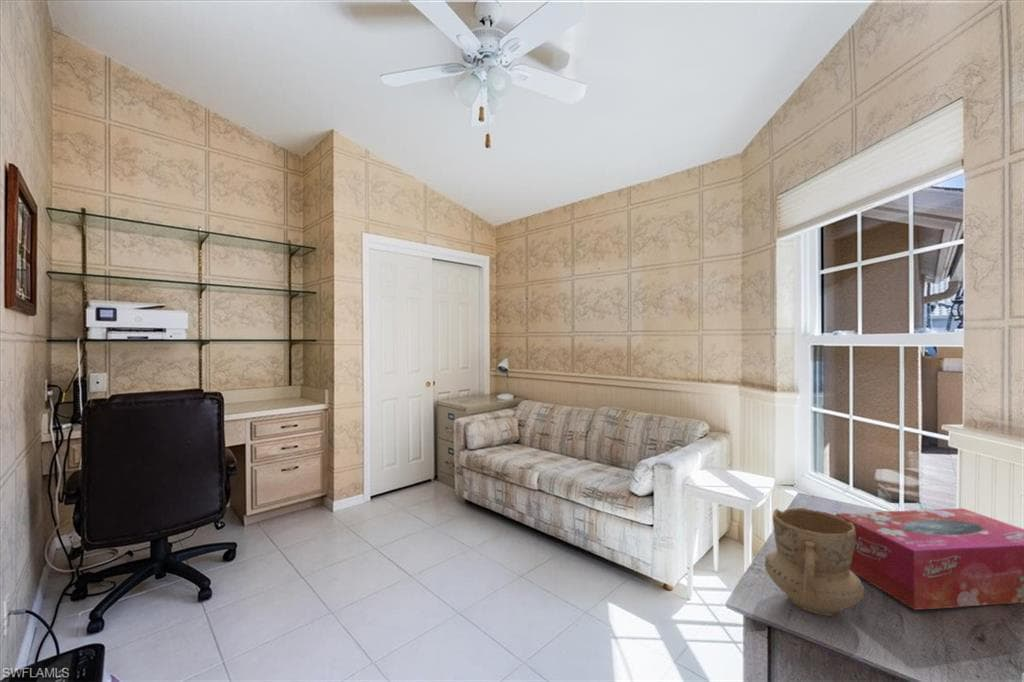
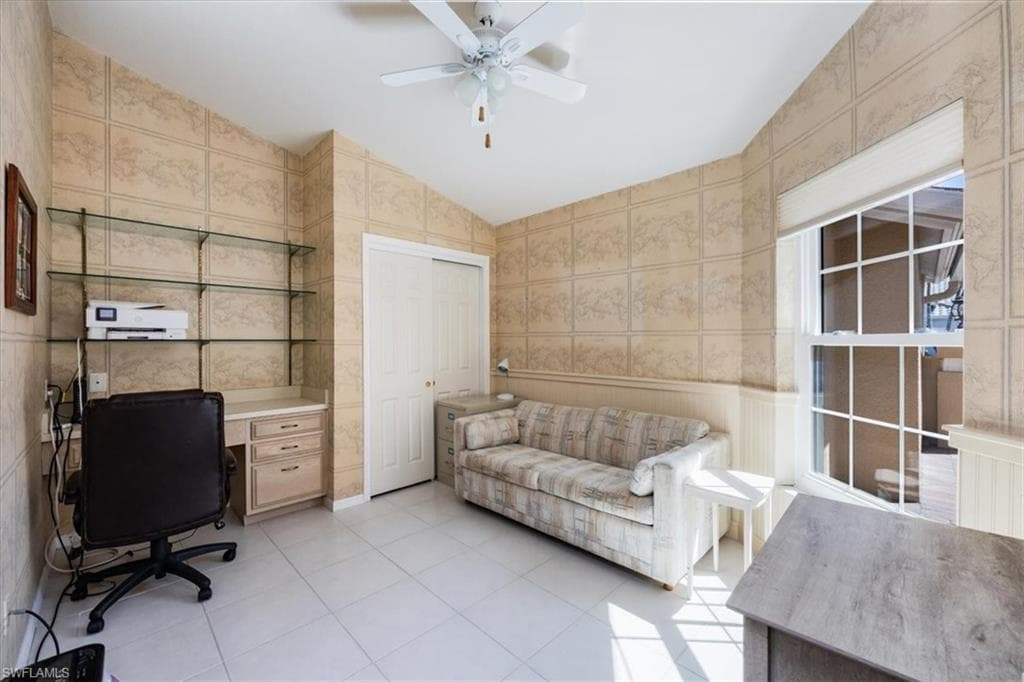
- mug (811, 560)
- tissue box (941, 553)
